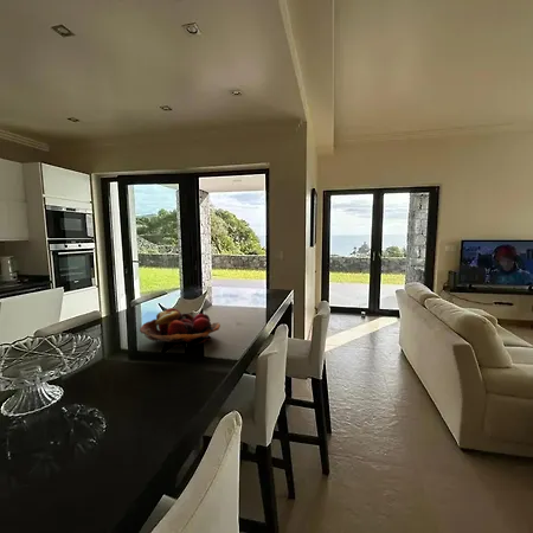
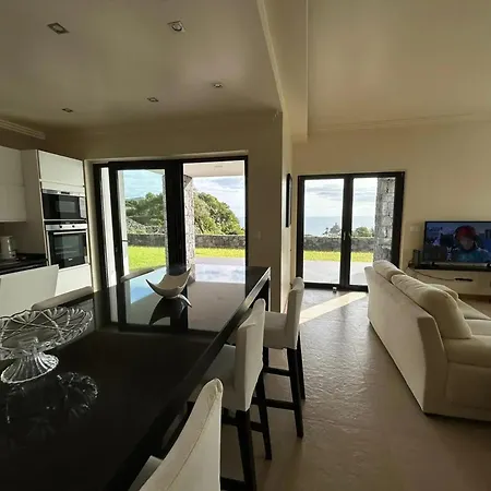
- fruit basket (179, 325)
